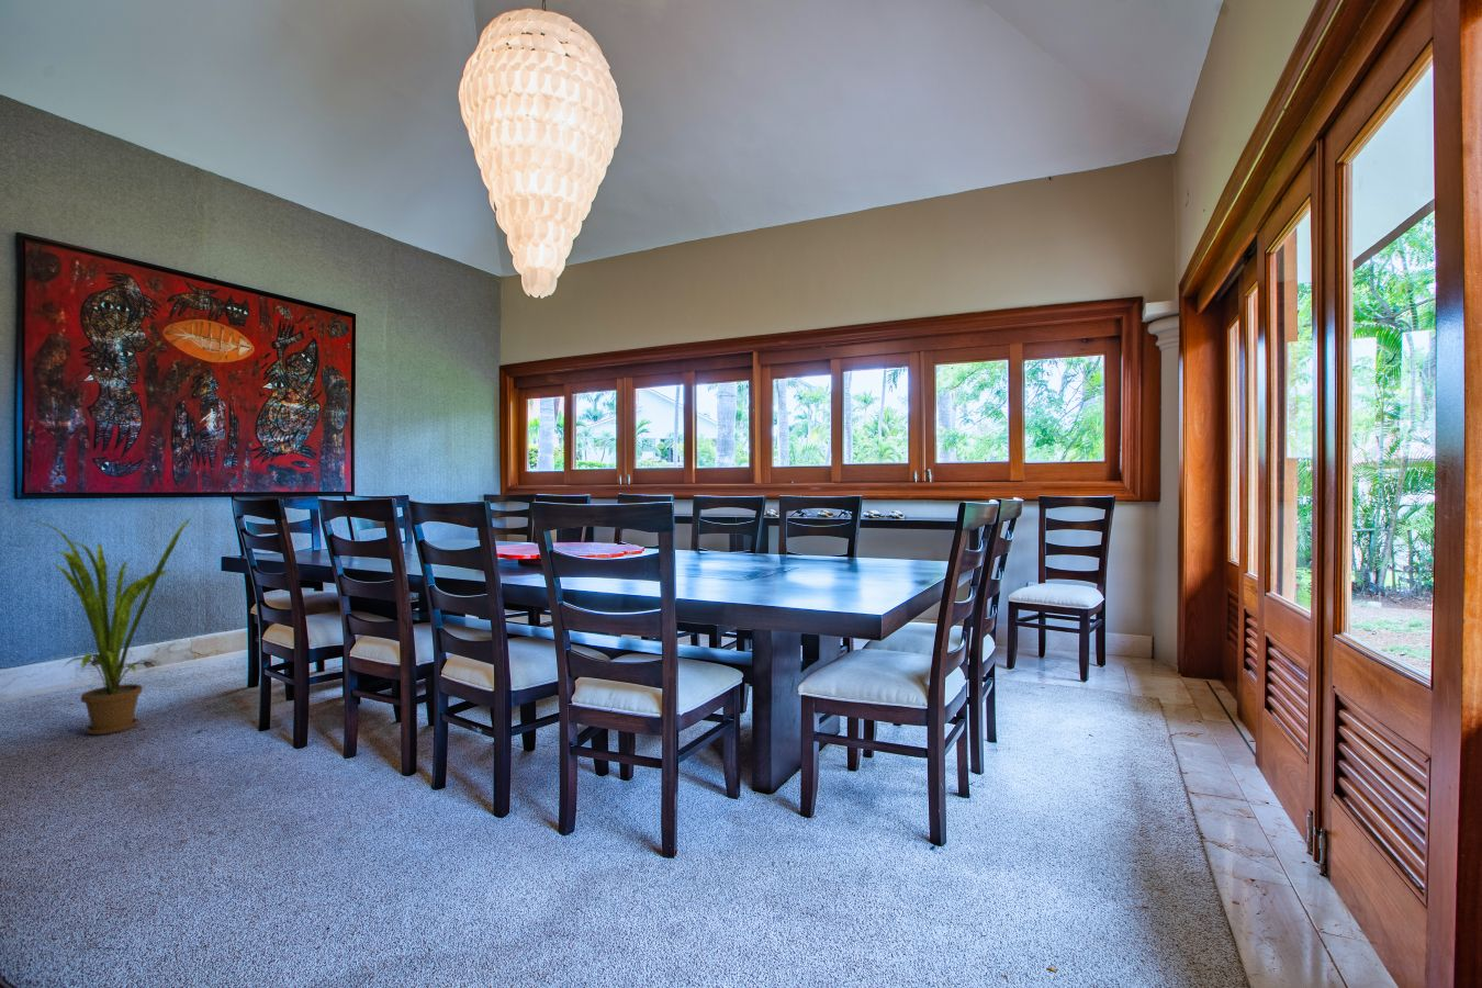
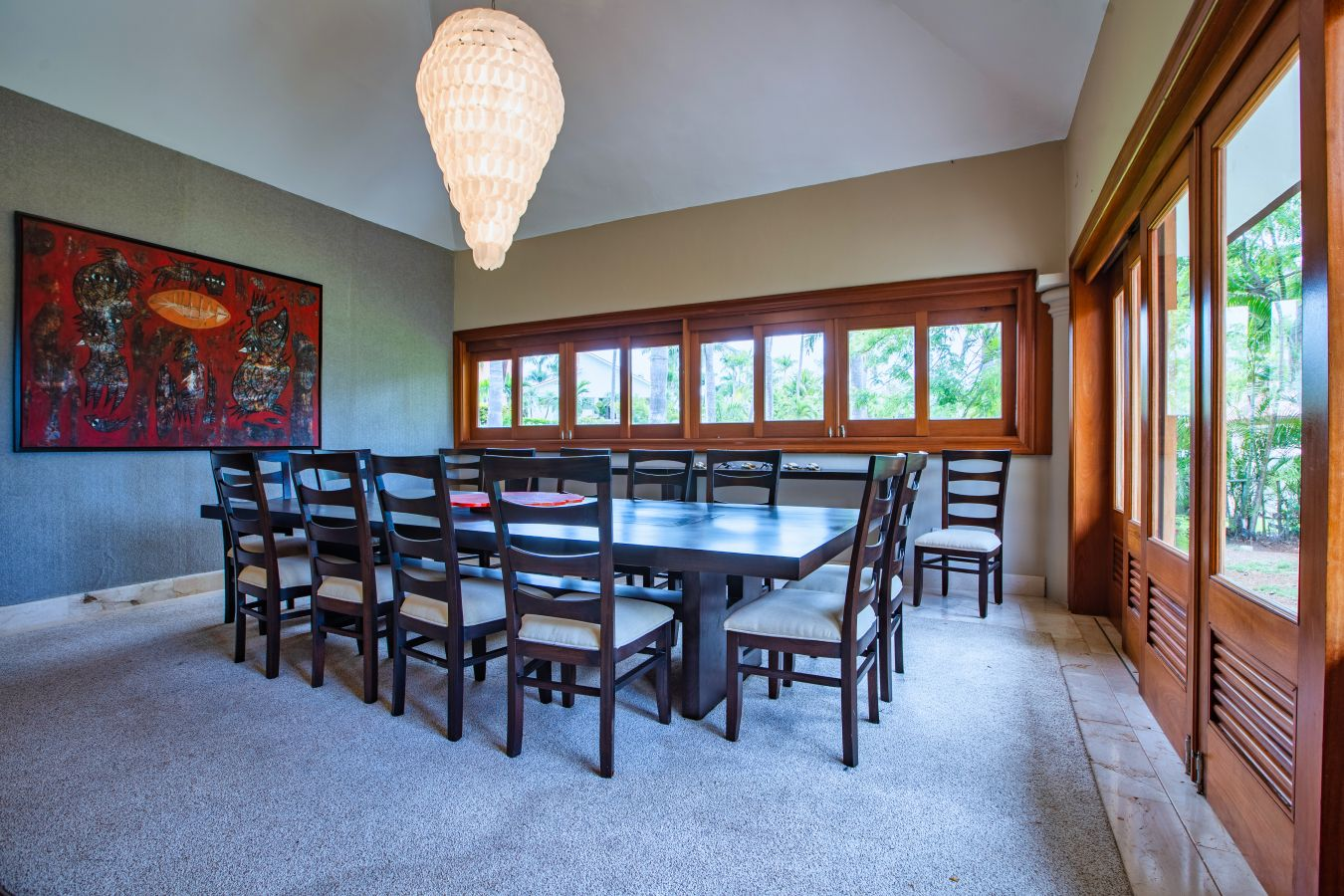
- house plant (97, 624)
